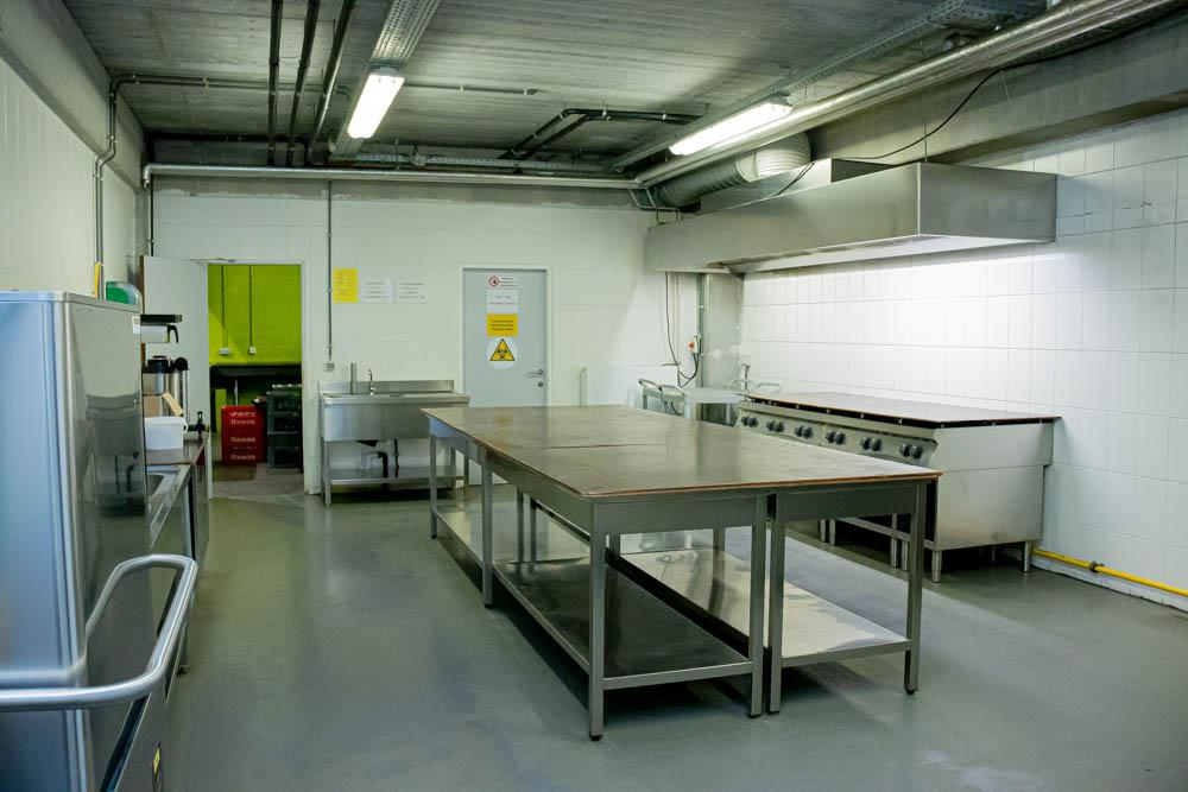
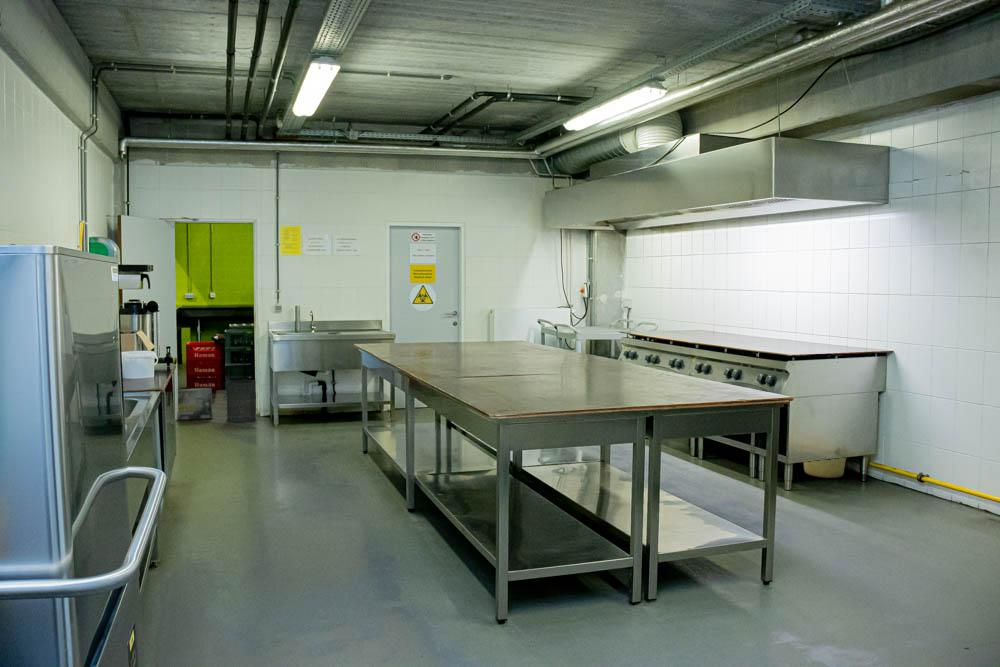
+ trash can (241, 400)
+ box (192, 404)
+ bucket (824, 460)
